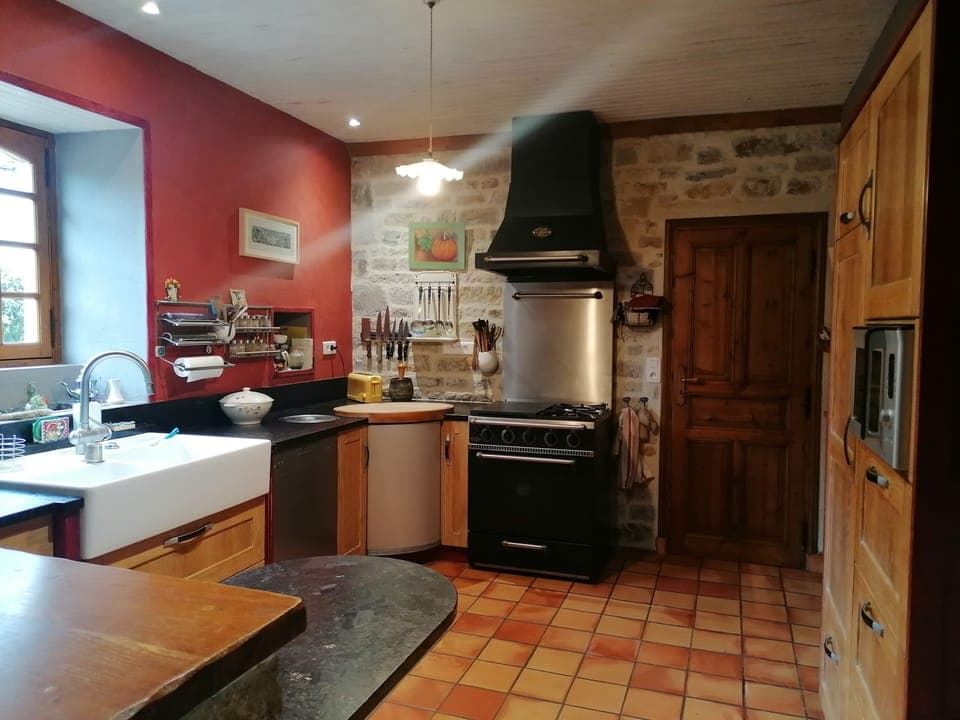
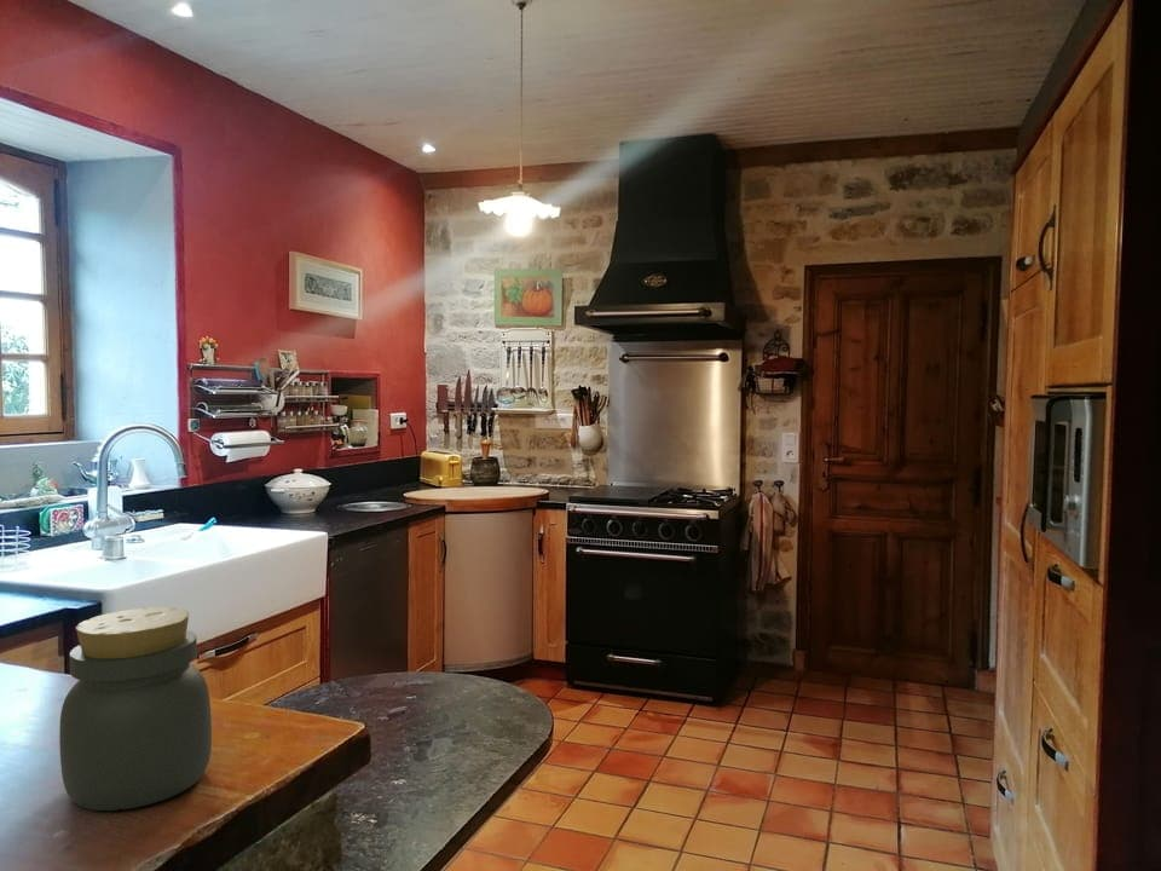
+ jar (138, 700)
